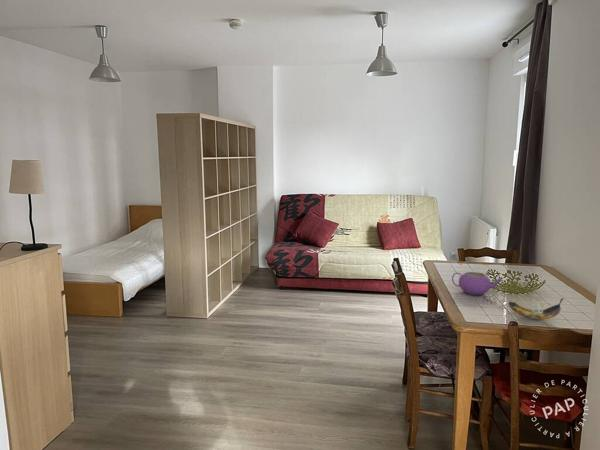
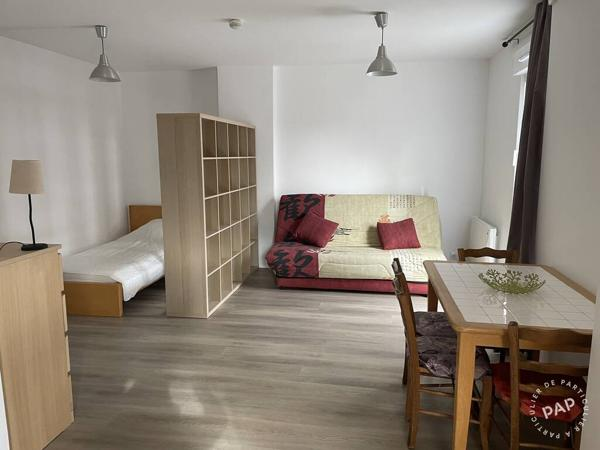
- teapot (476, 283)
- banana (534, 309)
